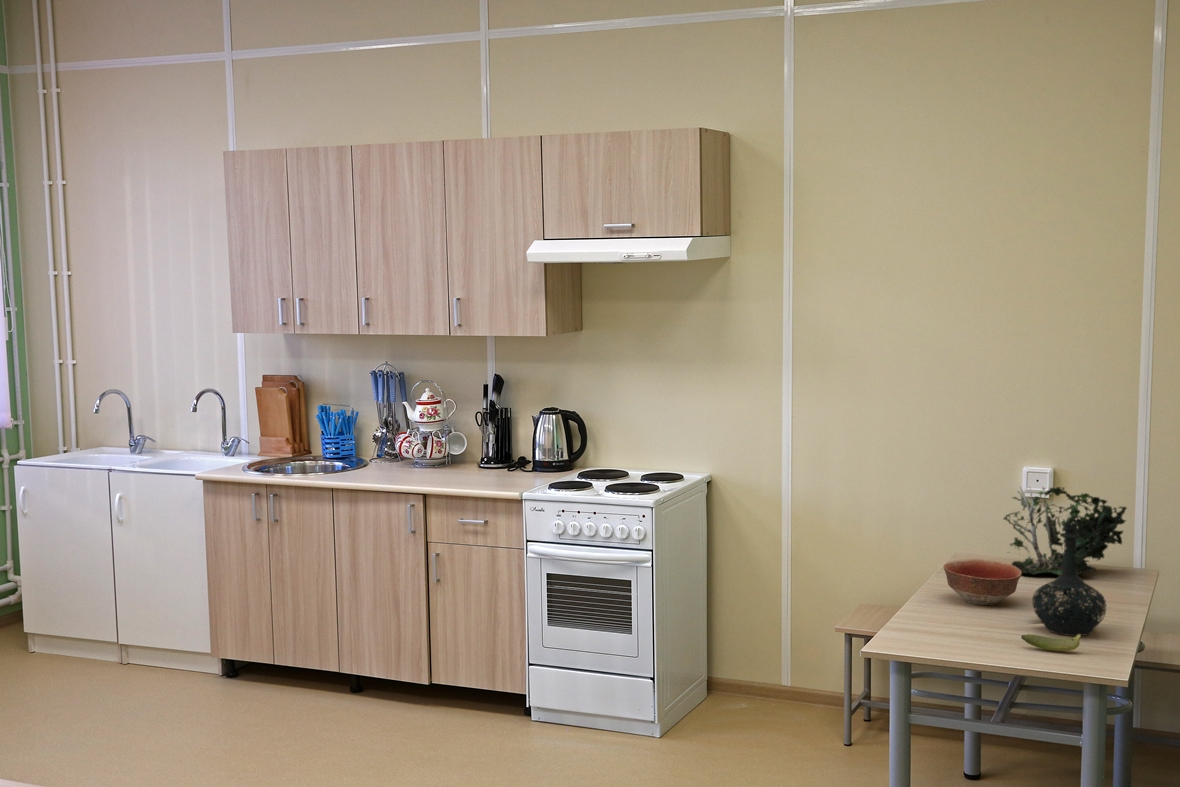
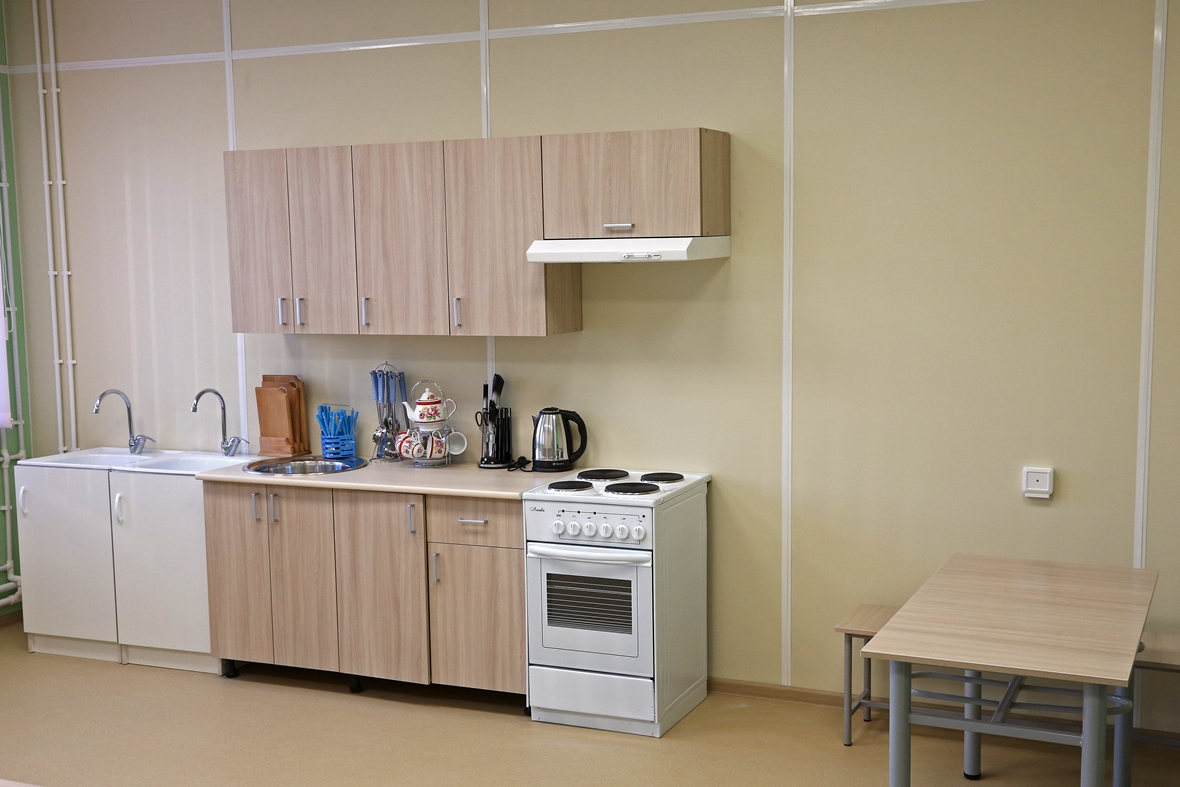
- banana (1050, 641)
- plant (1051, 528)
- bowl (981, 585)
- bottle (1069, 576)
